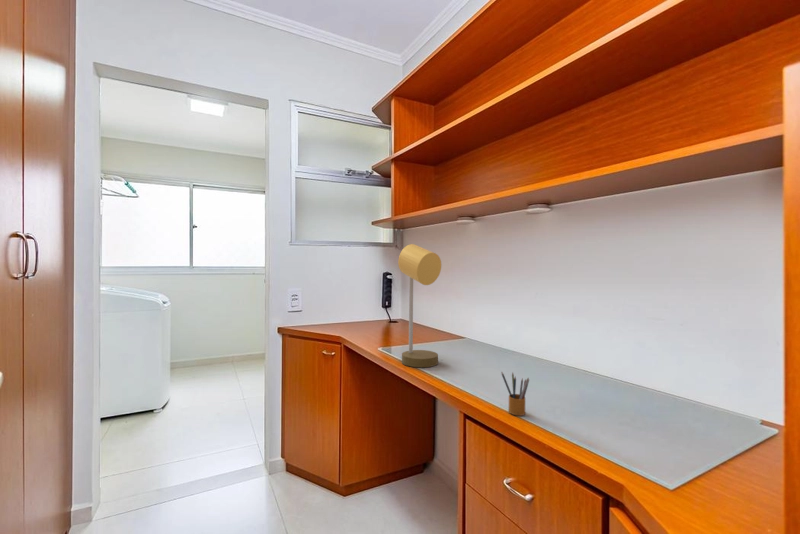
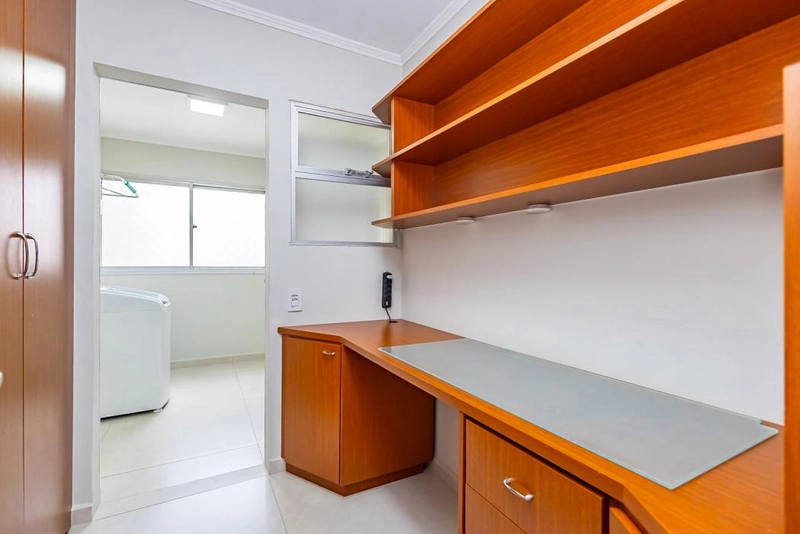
- pencil box (514, 392)
- desk lamp (412, 303)
